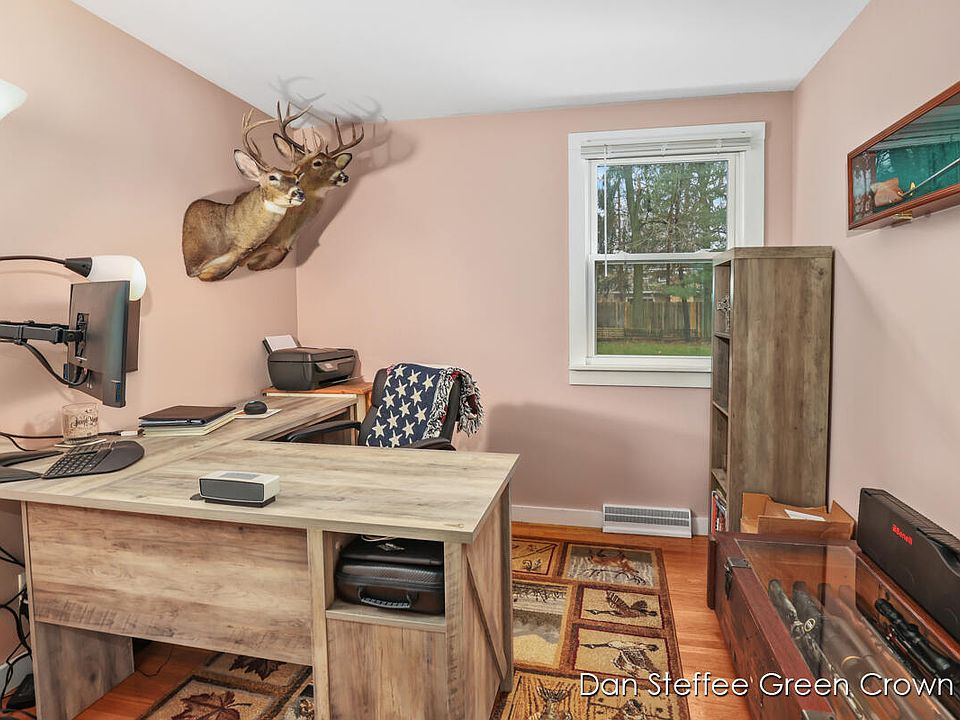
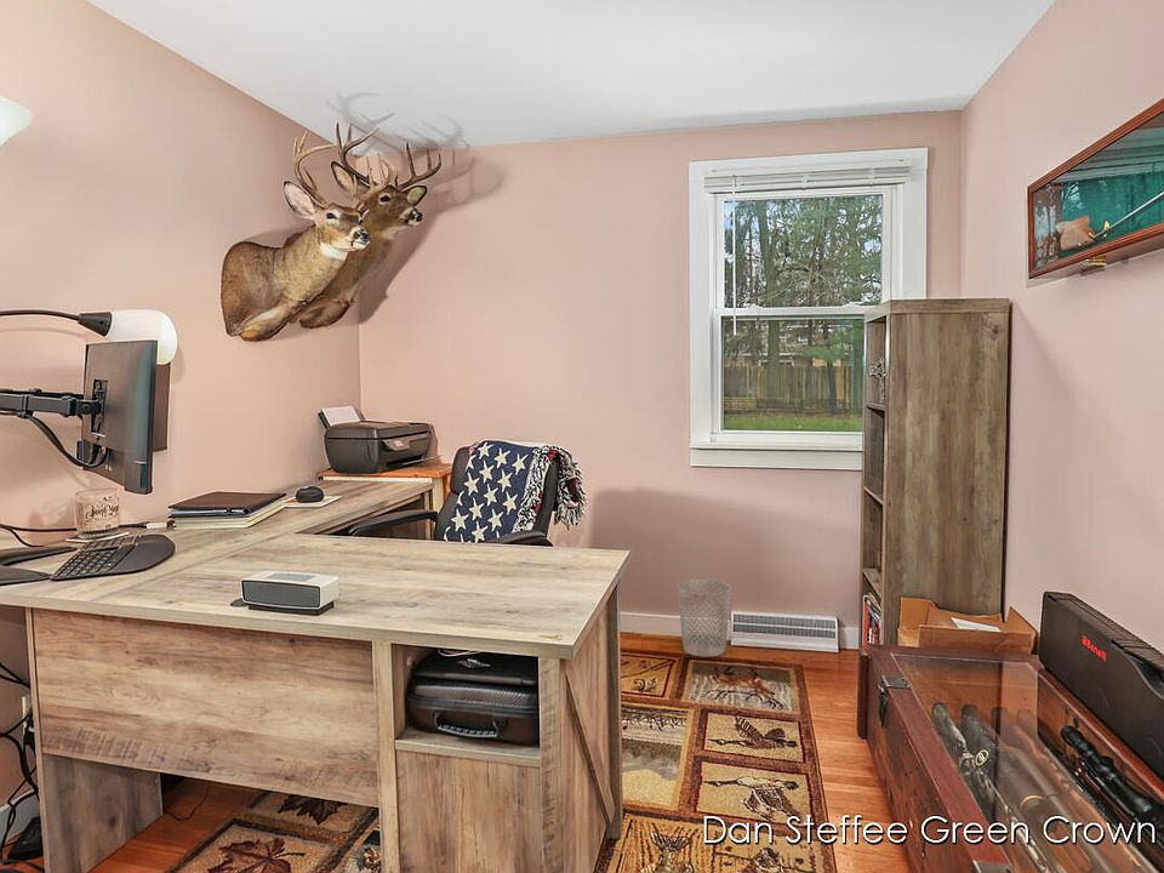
+ wastebasket (703, 617)
